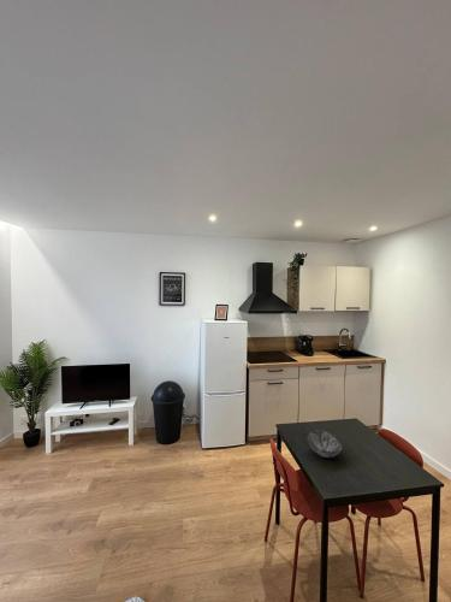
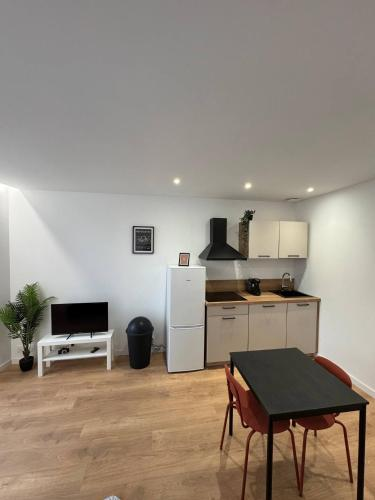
- decorative bowl (324, 445)
